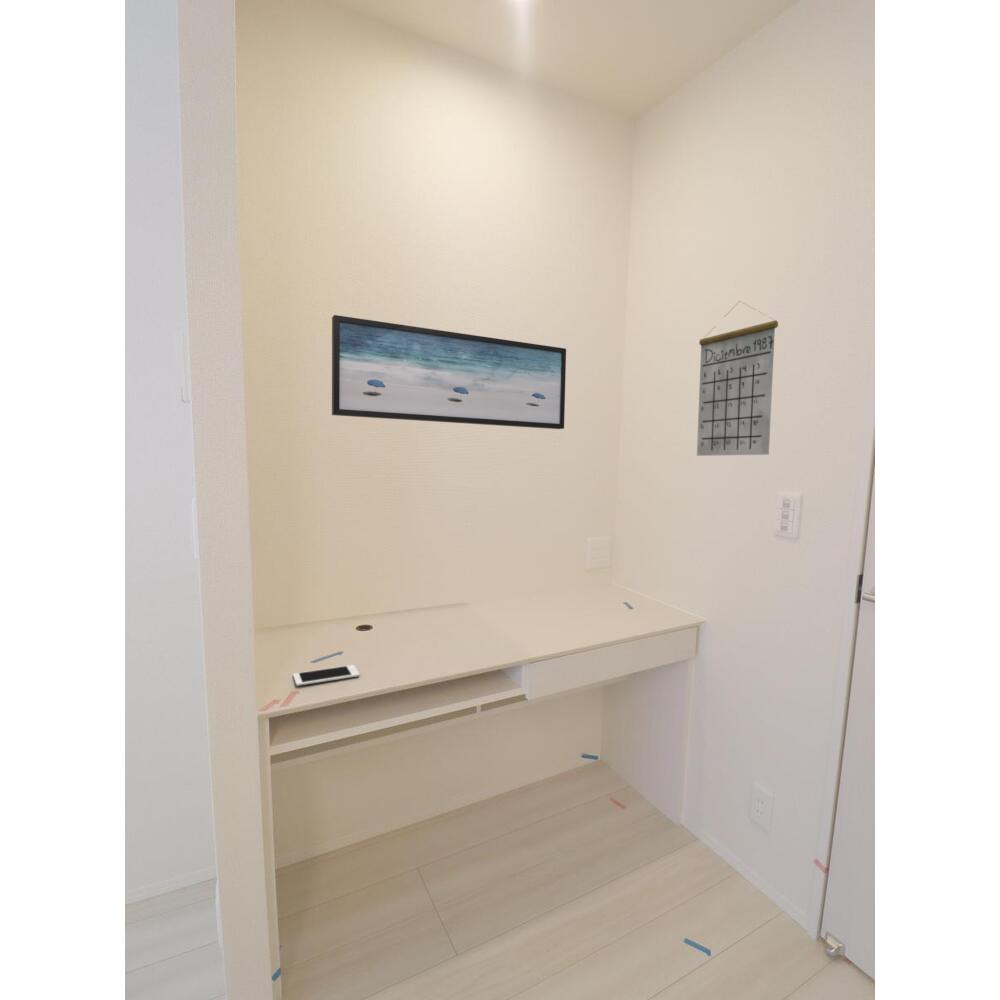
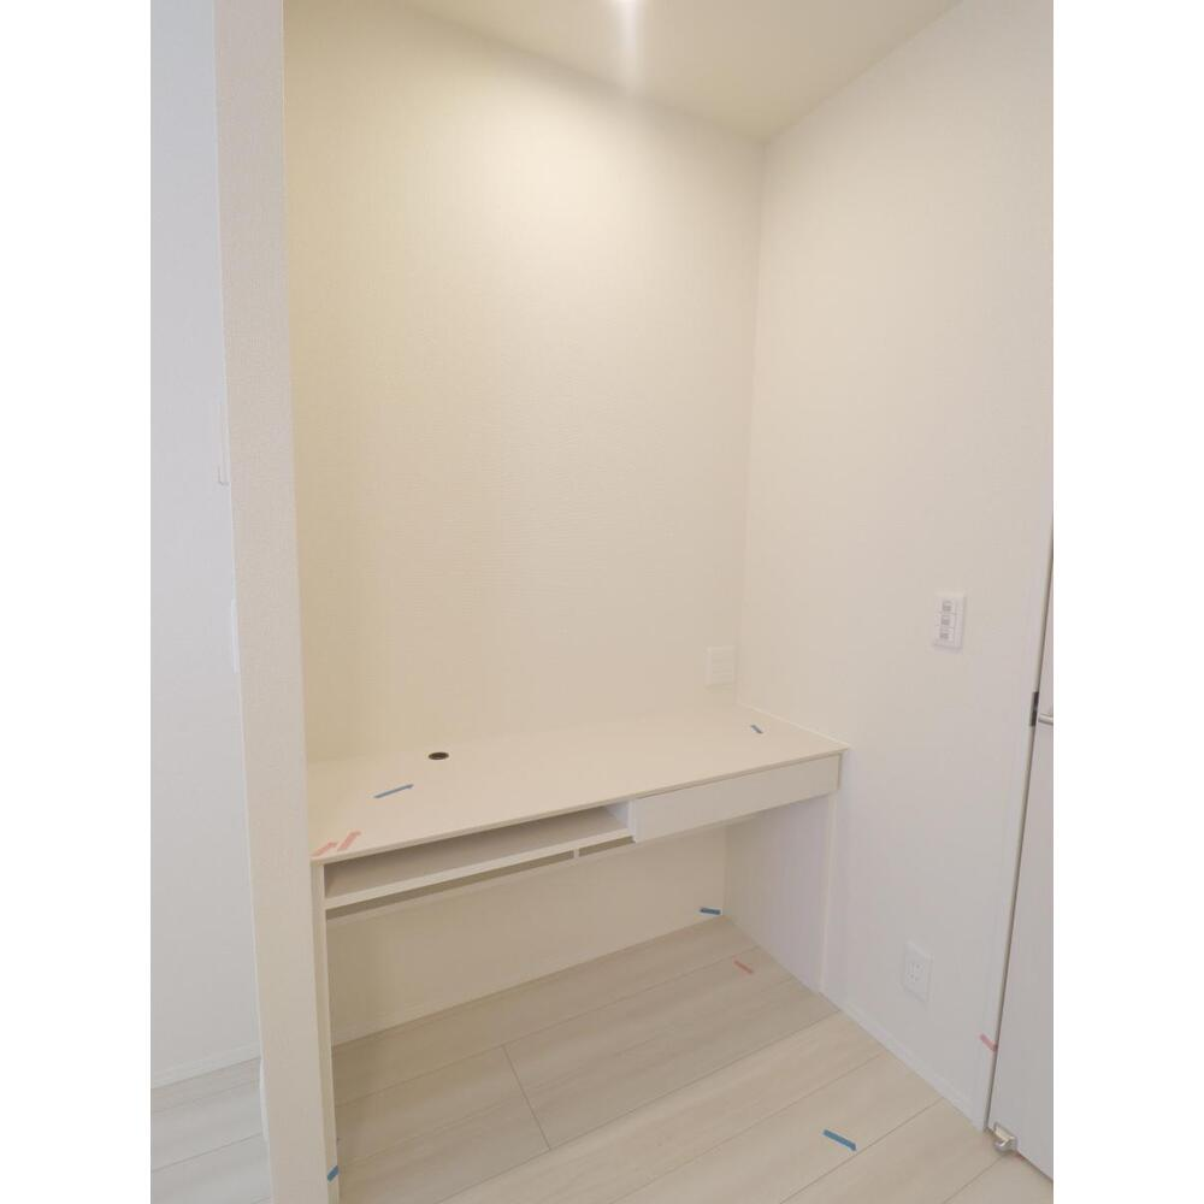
- calendar (734, 378)
- wall art (459, 378)
- cell phone (326, 674)
